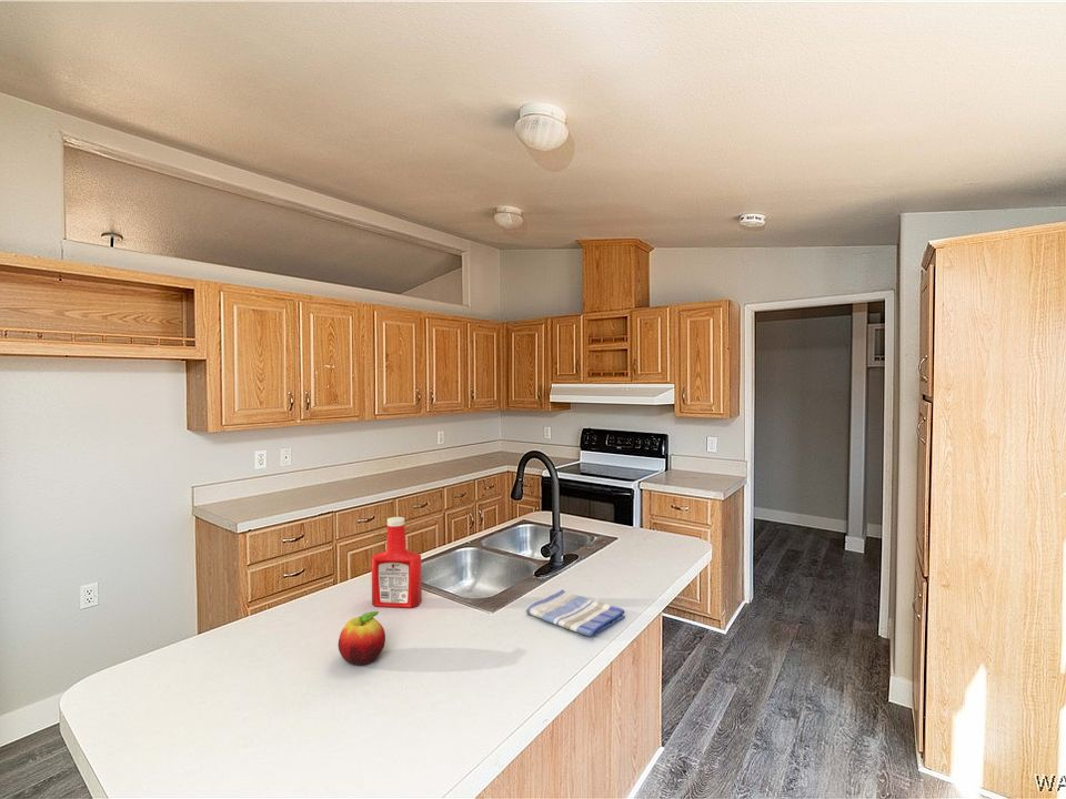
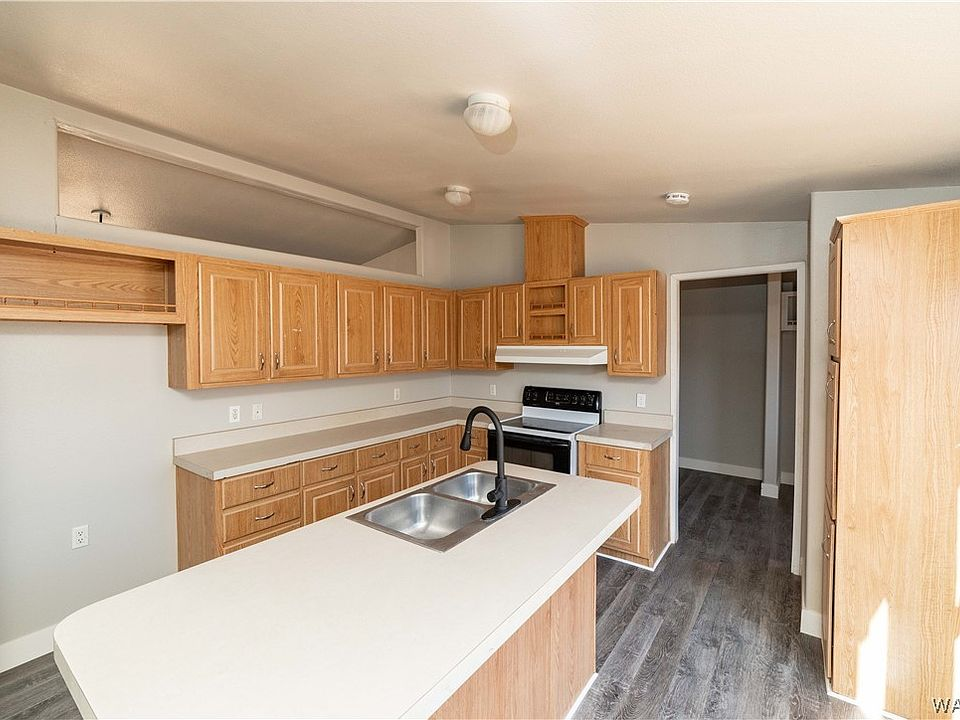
- soap bottle (396, 560)
- fruit (362, 637)
- dish towel (574, 610)
